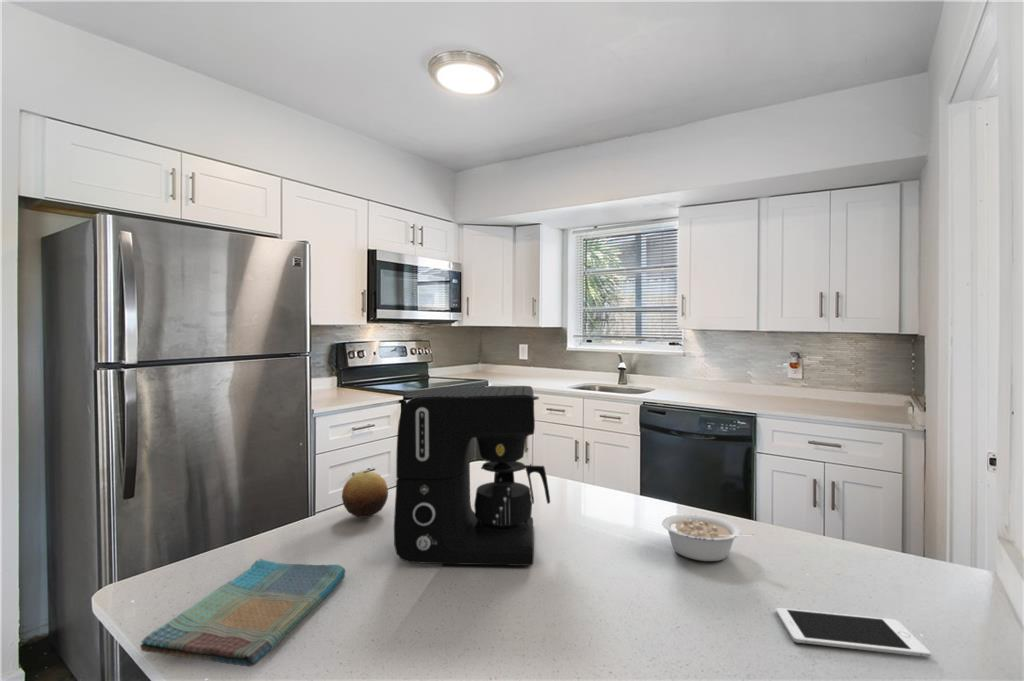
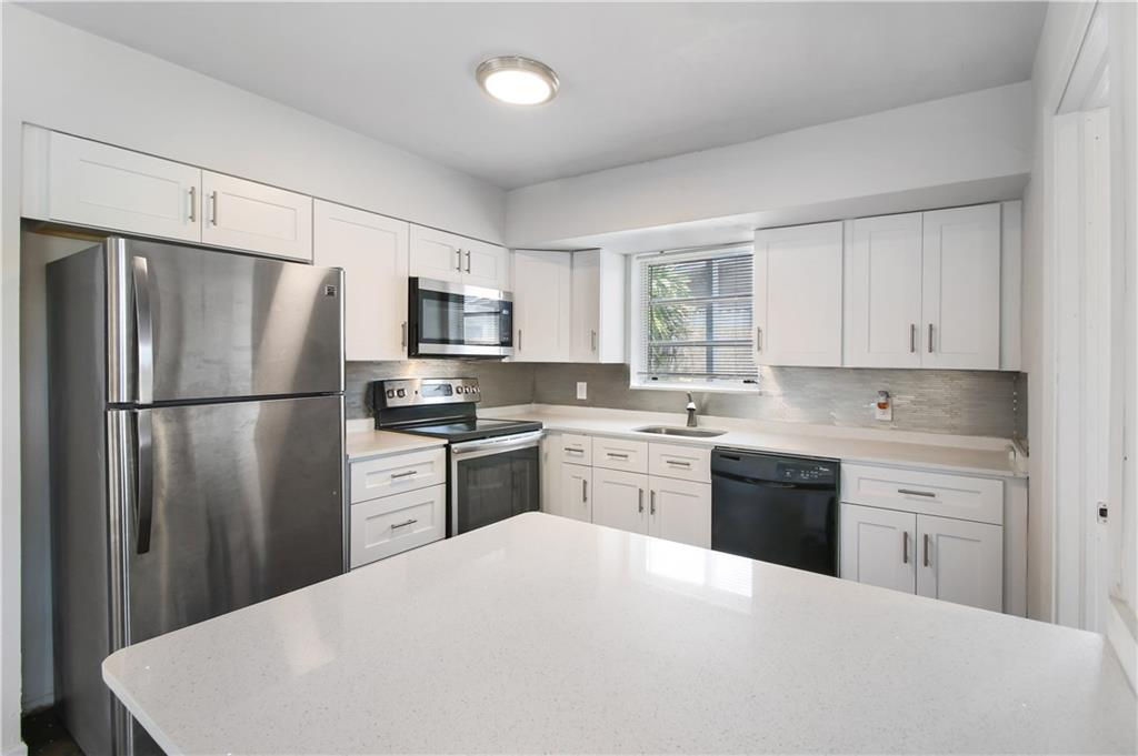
- coffee maker (481, 467)
- legume (703, 536)
- cell phone (847, 630)
- fruit (365, 494)
- dish towel (257, 603)
